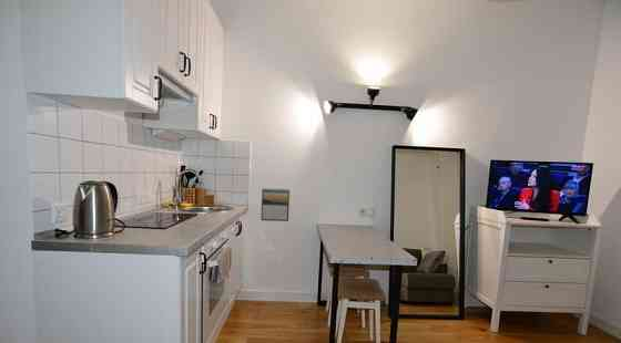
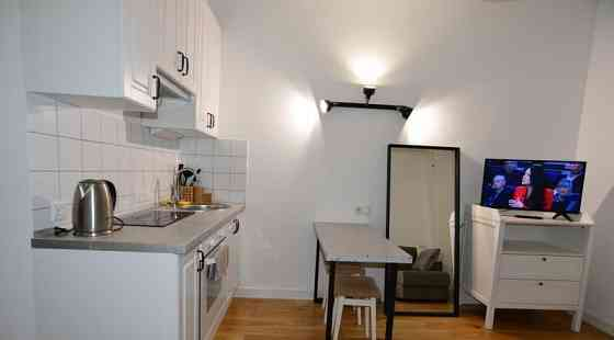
- calendar (275, 204)
